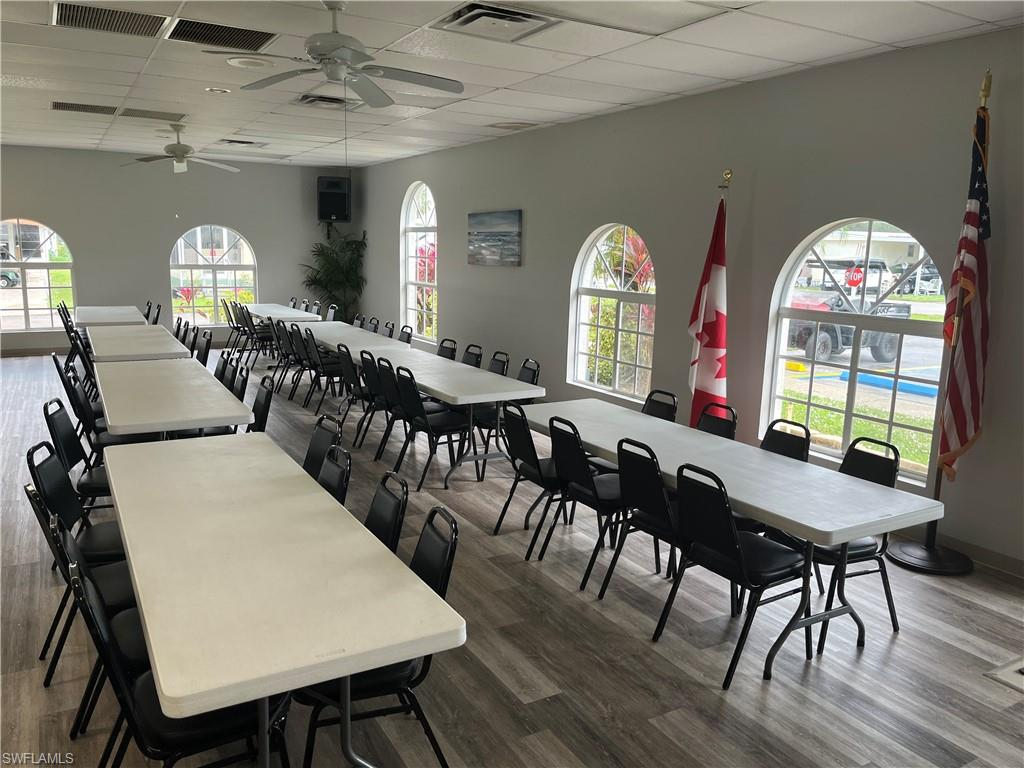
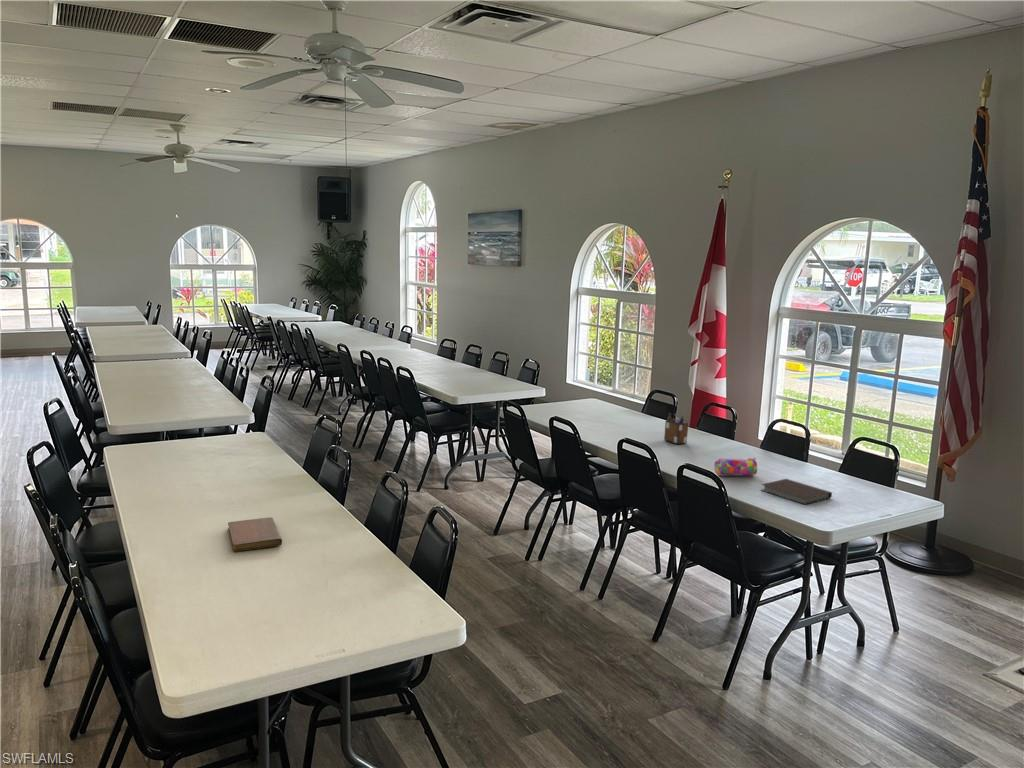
+ pencil case (736, 466)
+ desk organizer (676, 427)
+ notebook (254, 533)
+ notebook (795, 491)
